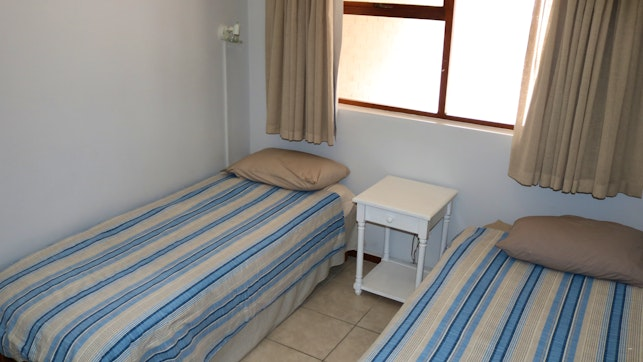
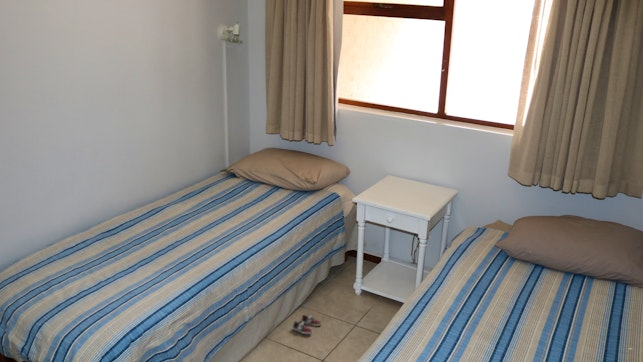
+ sneaker (307, 323)
